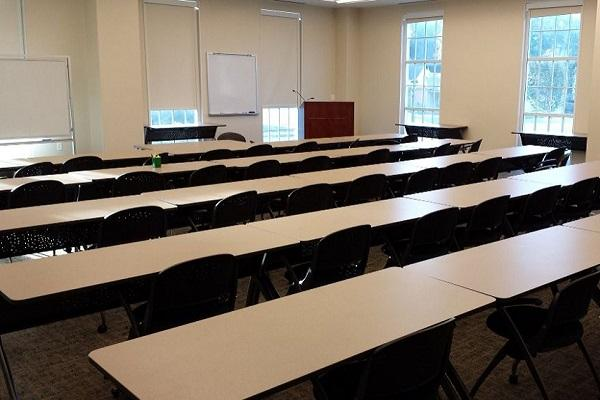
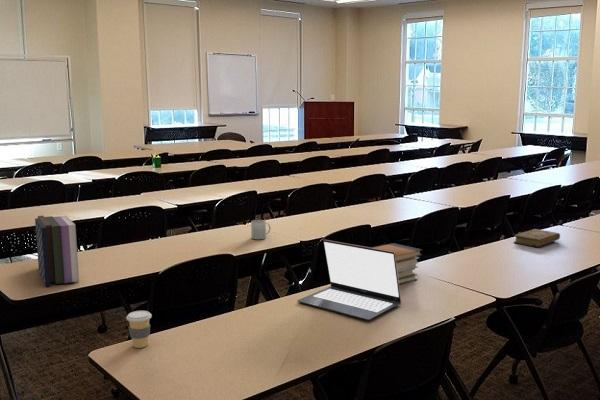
+ mug (261, 229)
+ book stack (396, 264)
+ books (55, 247)
+ laptop (348, 276)
+ book (536, 237)
+ coffee cup (139, 329)
